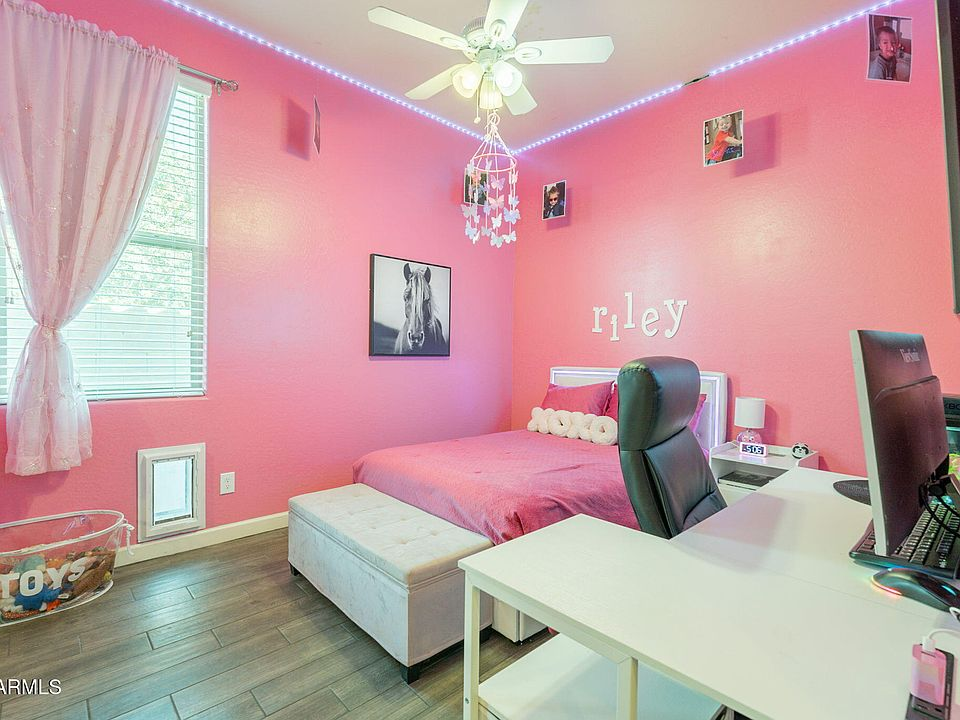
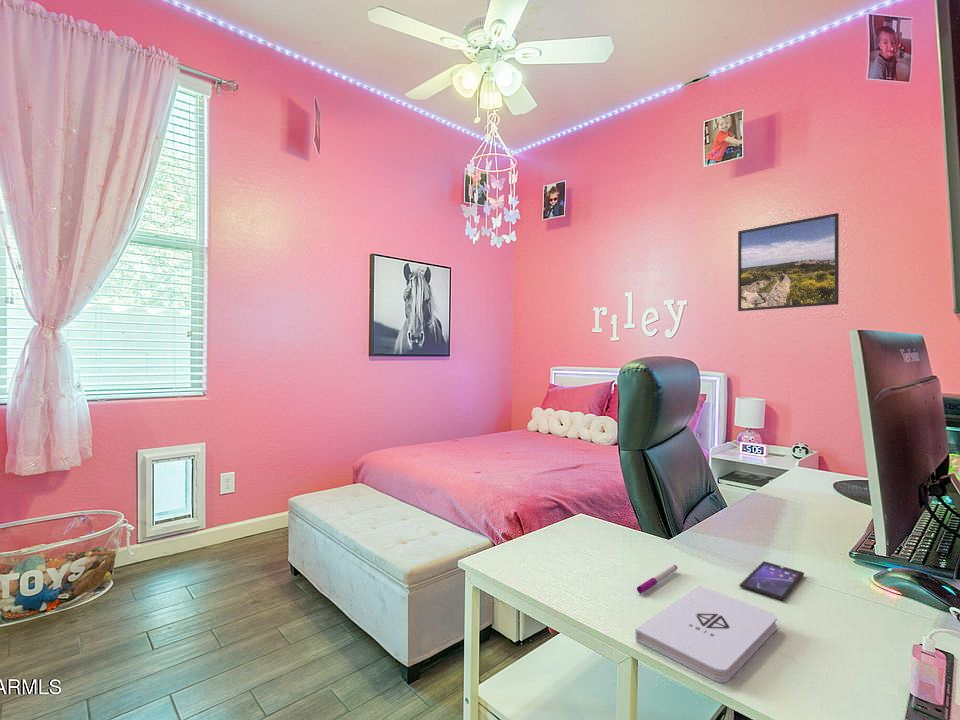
+ smartphone (772, 579)
+ notepad (709, 627)
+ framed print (785, 265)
+ pen (658, 577)
